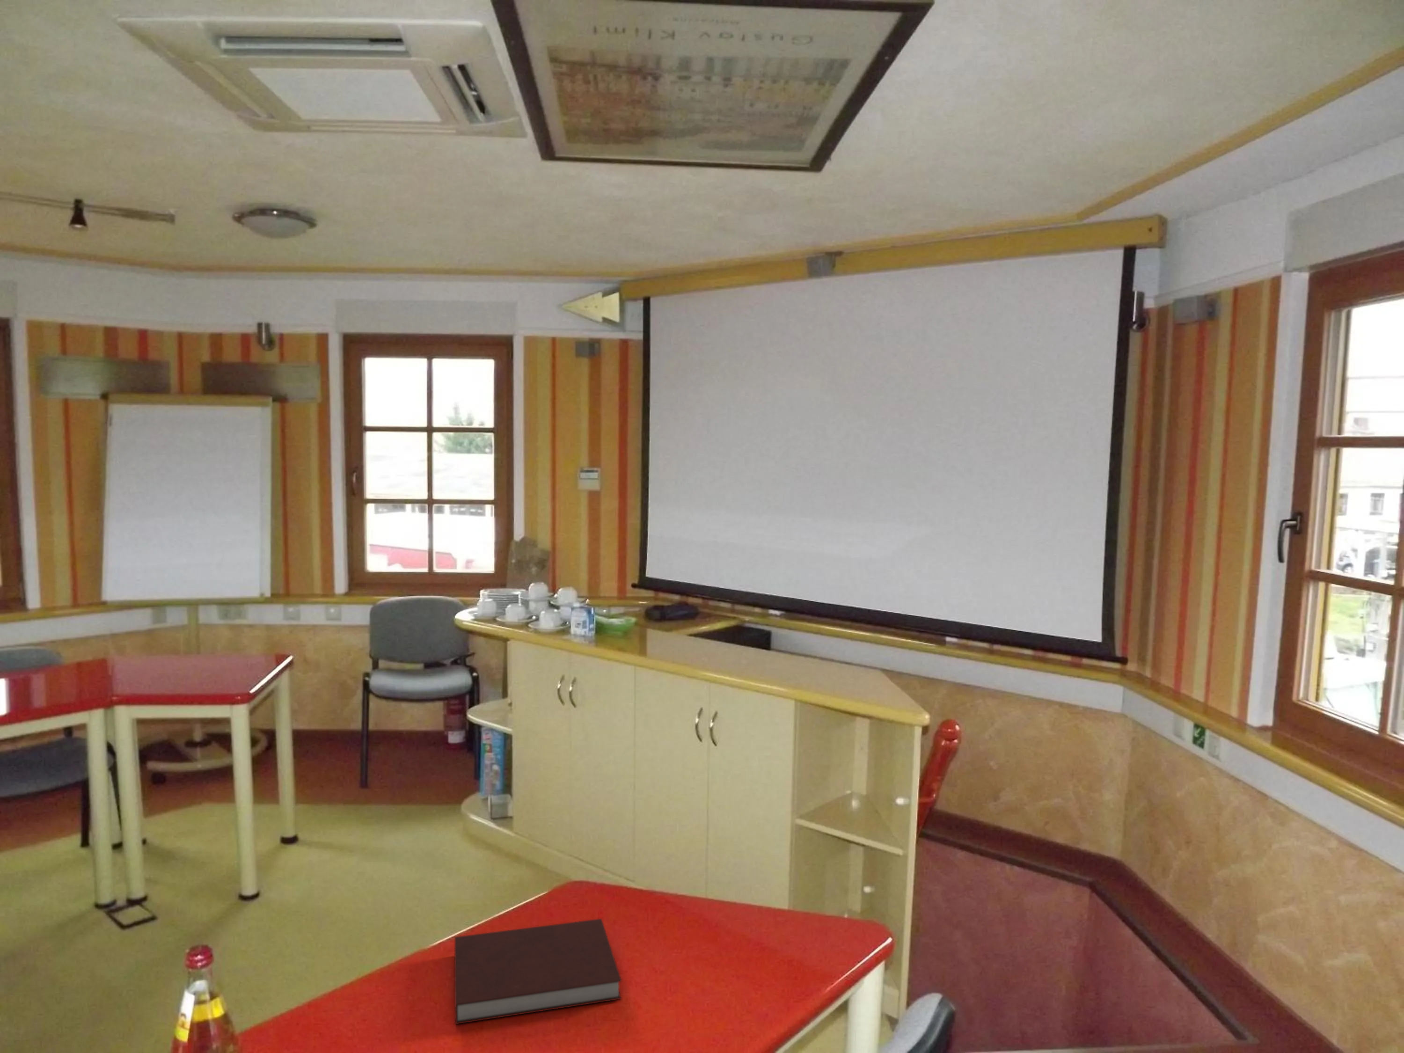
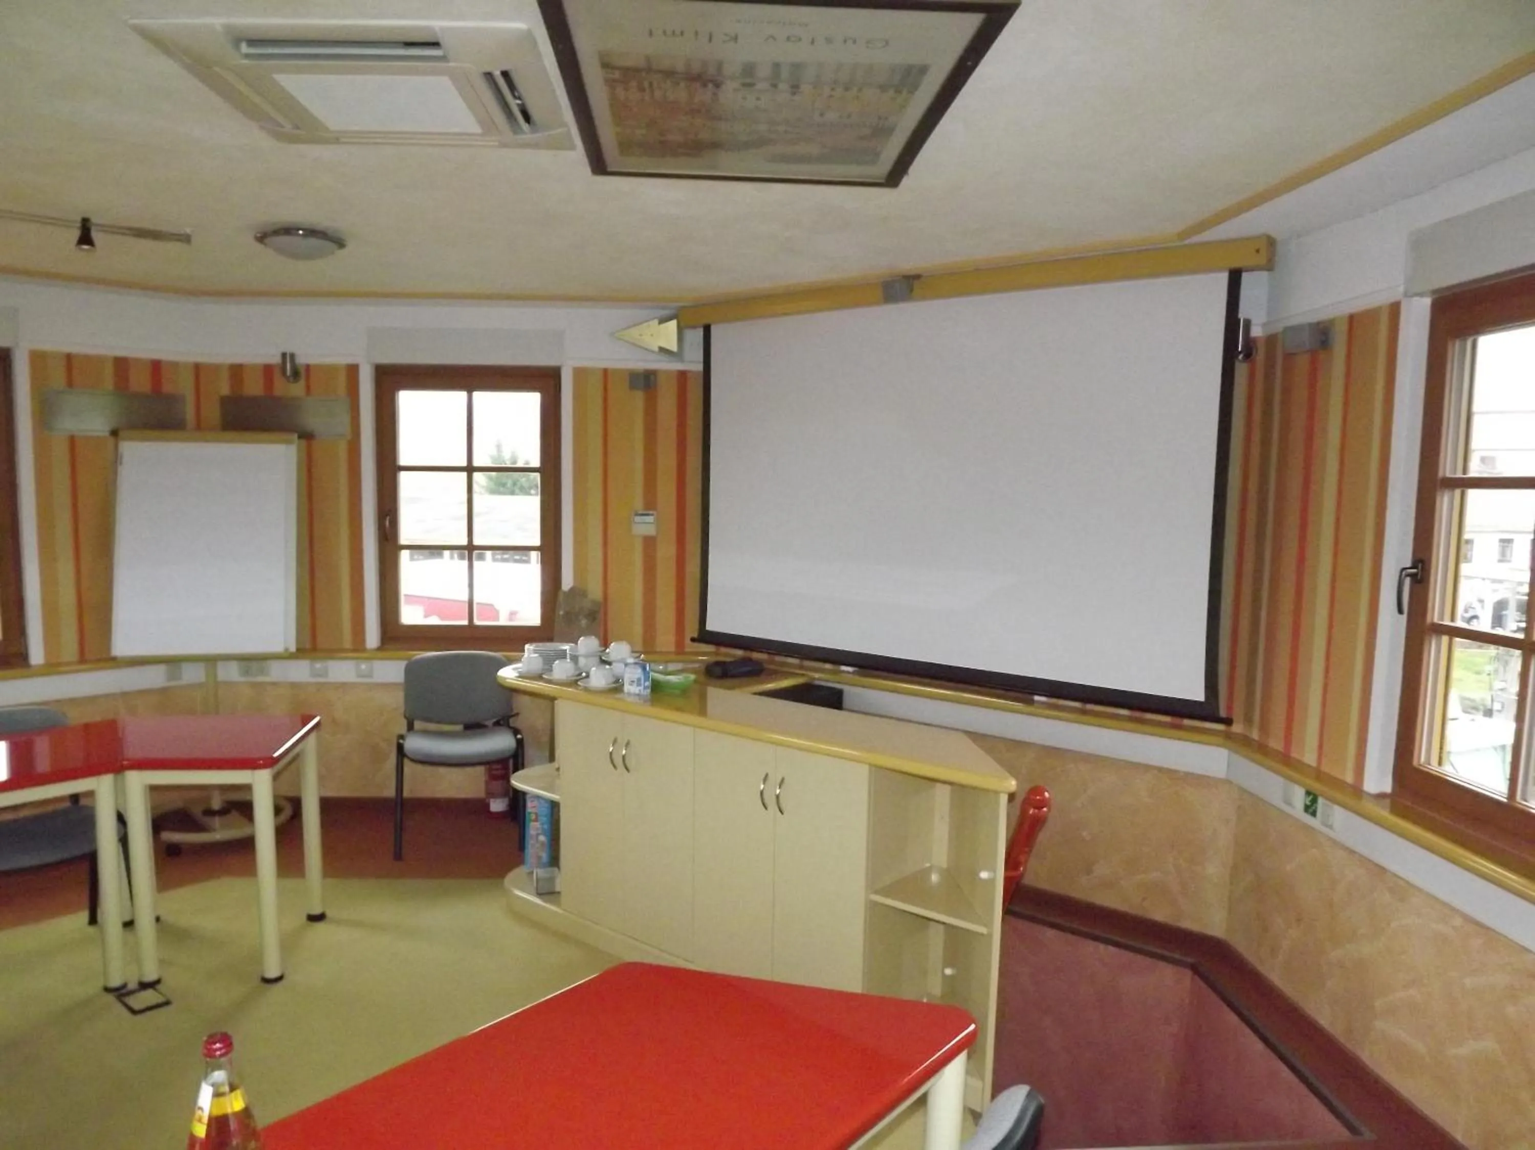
- notebook (534, 967)
